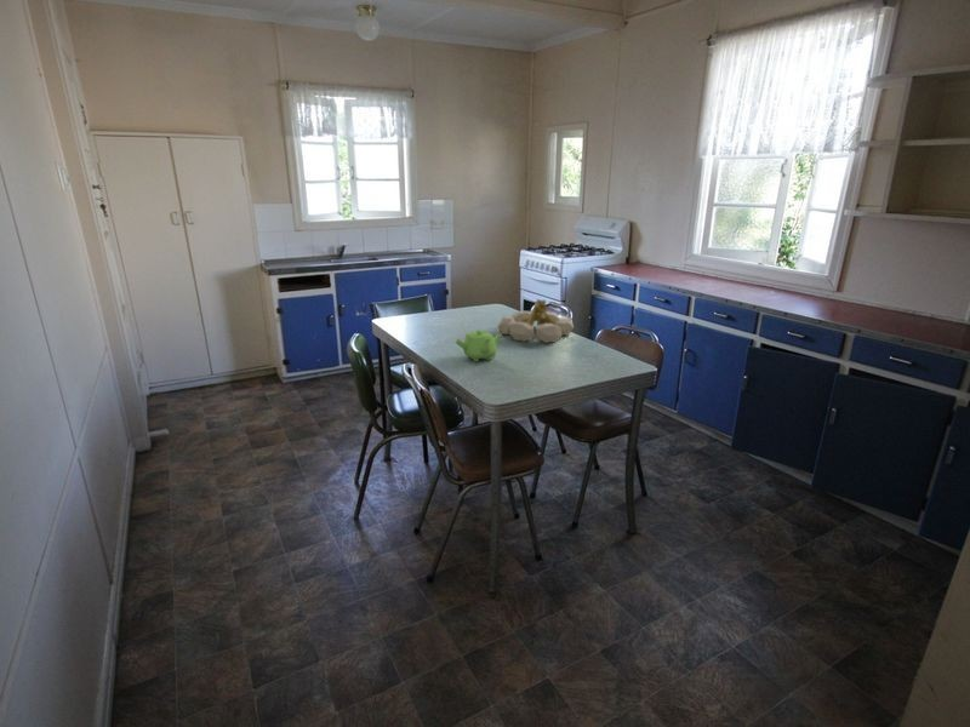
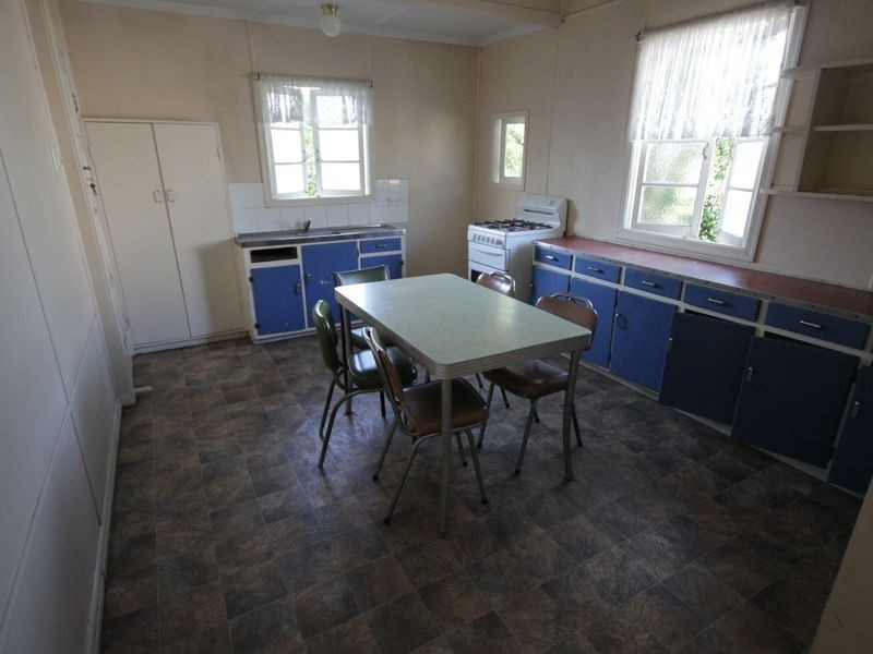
- teapot (479, 344)
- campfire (536, 316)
